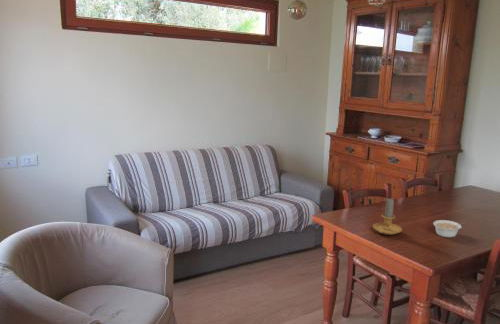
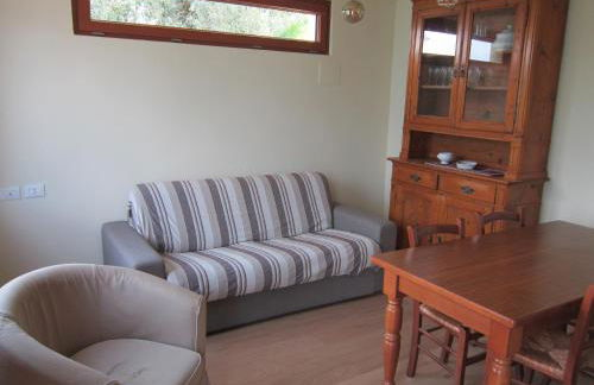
- candle (387, 215)
- legume (447, 228)
